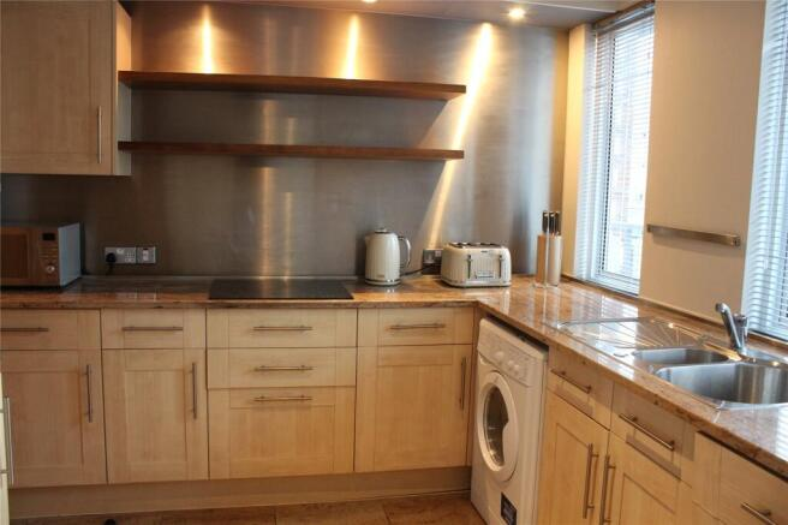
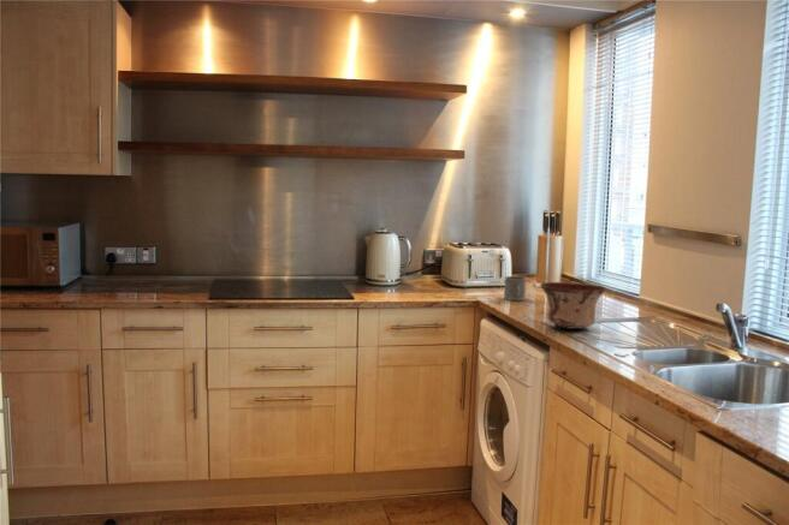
+ mug (515, 288)
+ bowl (571, 306)
